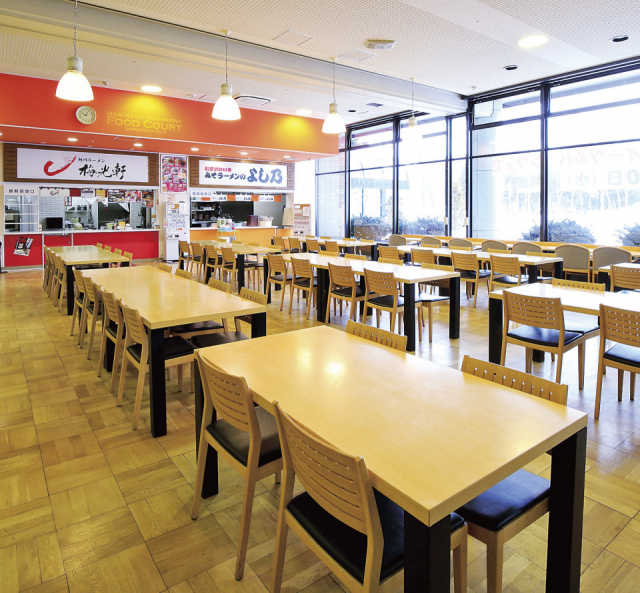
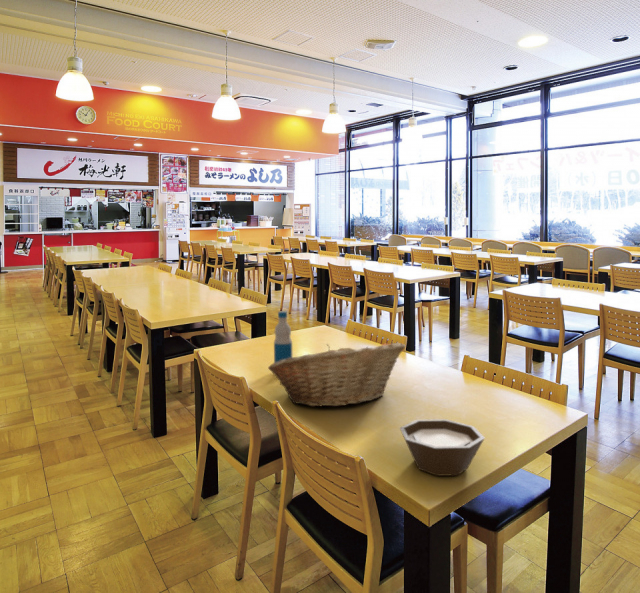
+ fruit basket (338, 368)
+ bottle (283, 342)
+ bowl (440, 448)
